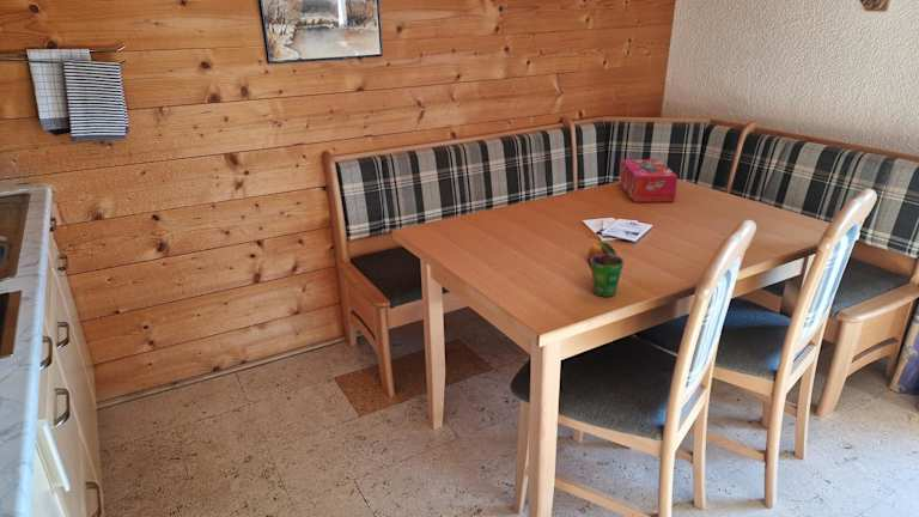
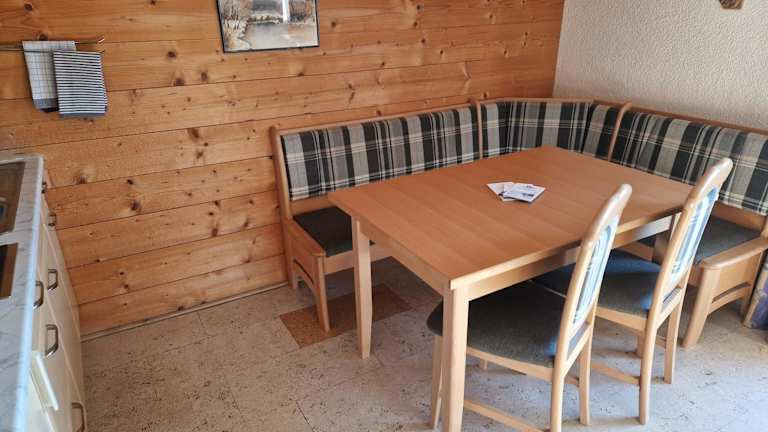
- tissue box (646, 180)
- cup (602, 274)
- fruit (604, 251)
